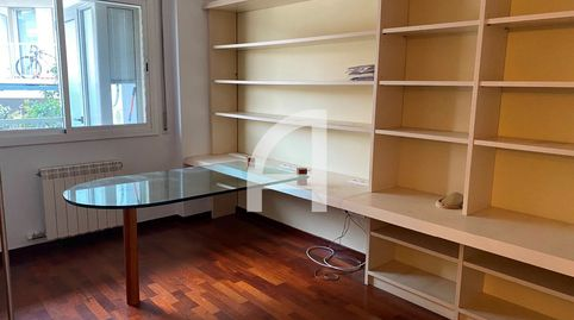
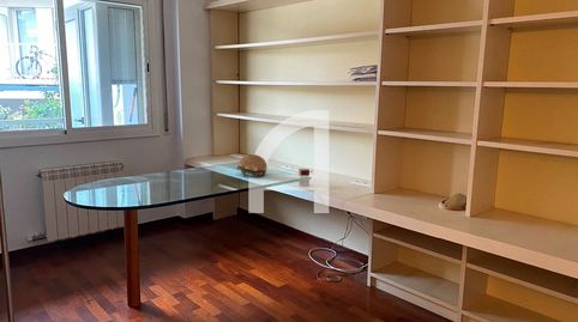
+ decorative bowl (252, 164)
